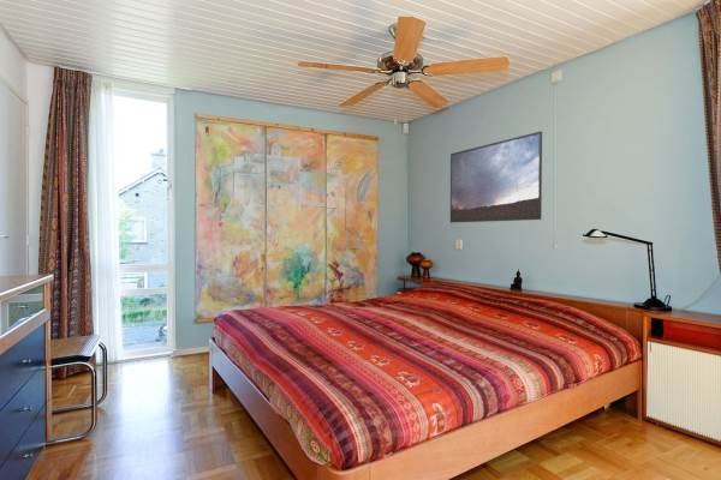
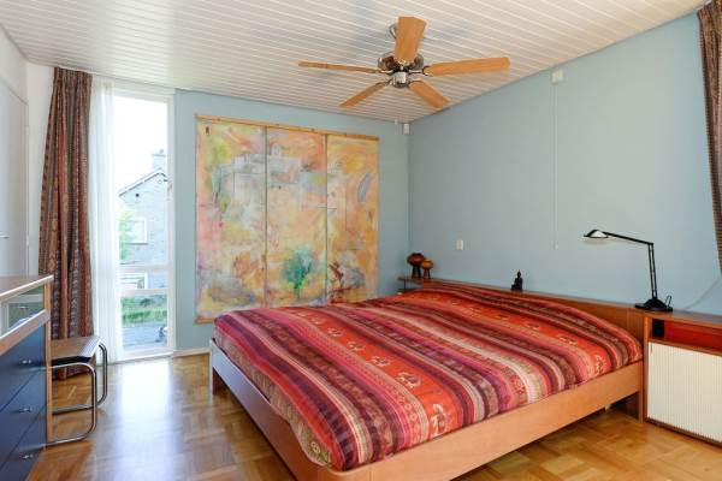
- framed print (490, 182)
